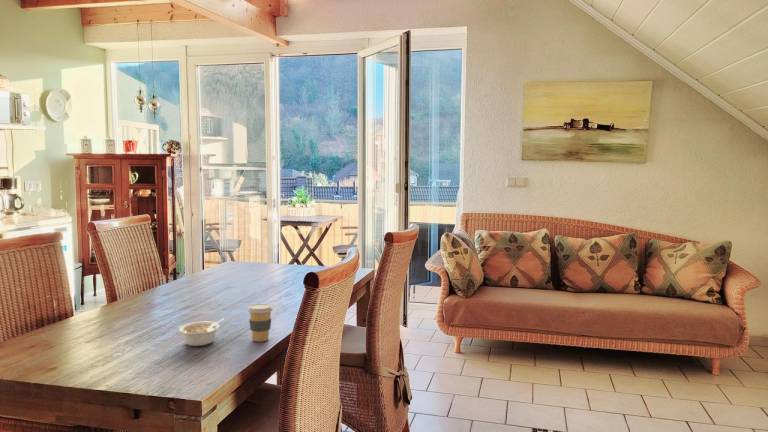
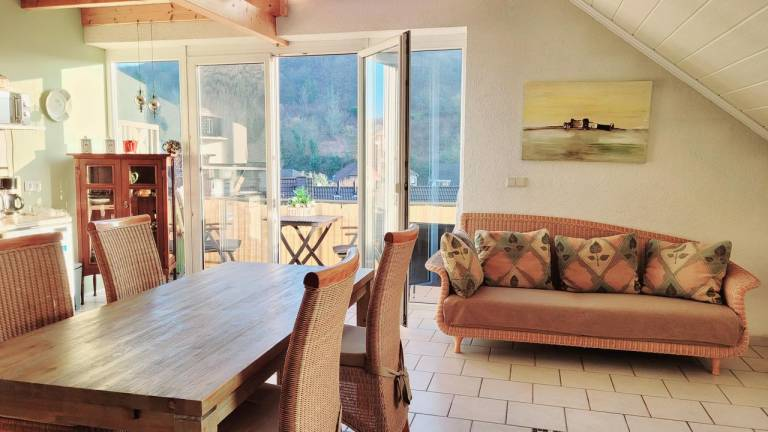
- coffee cup (260, 322)
- legume (200, 332)
